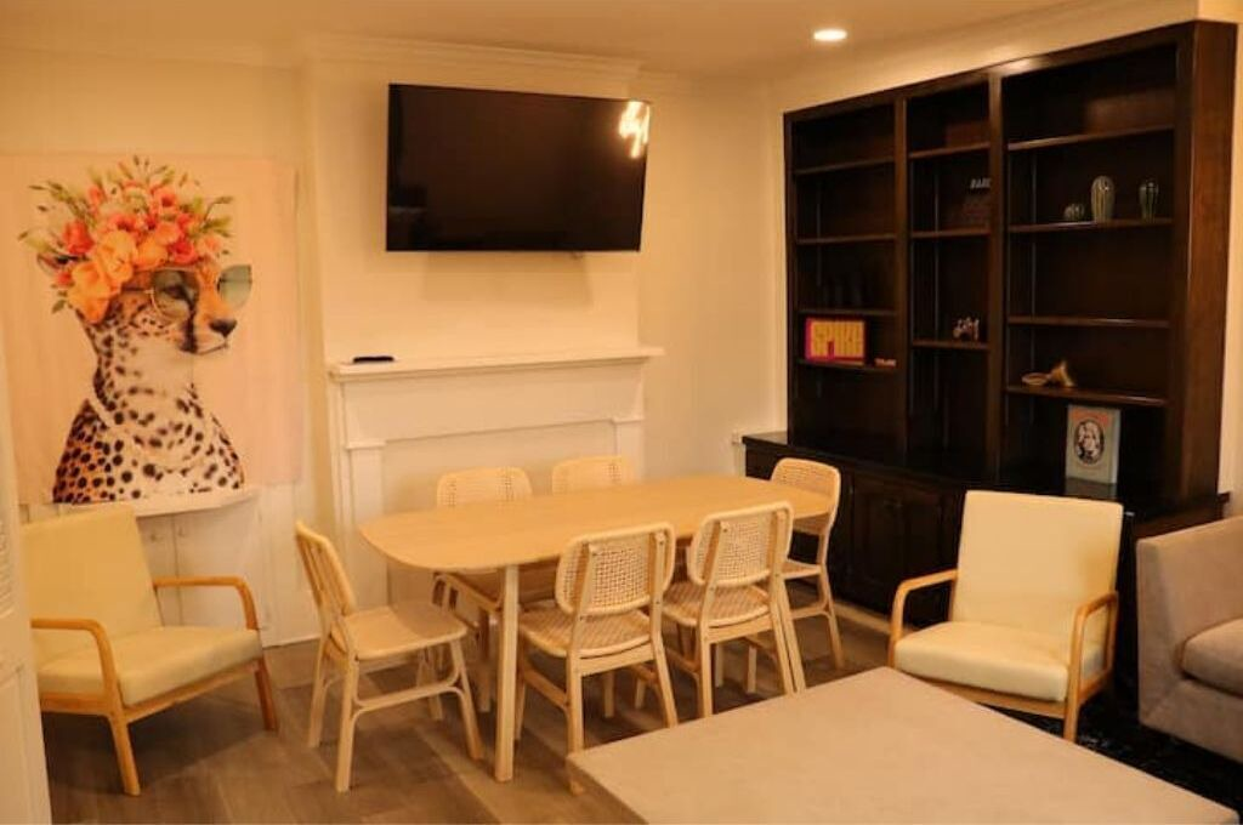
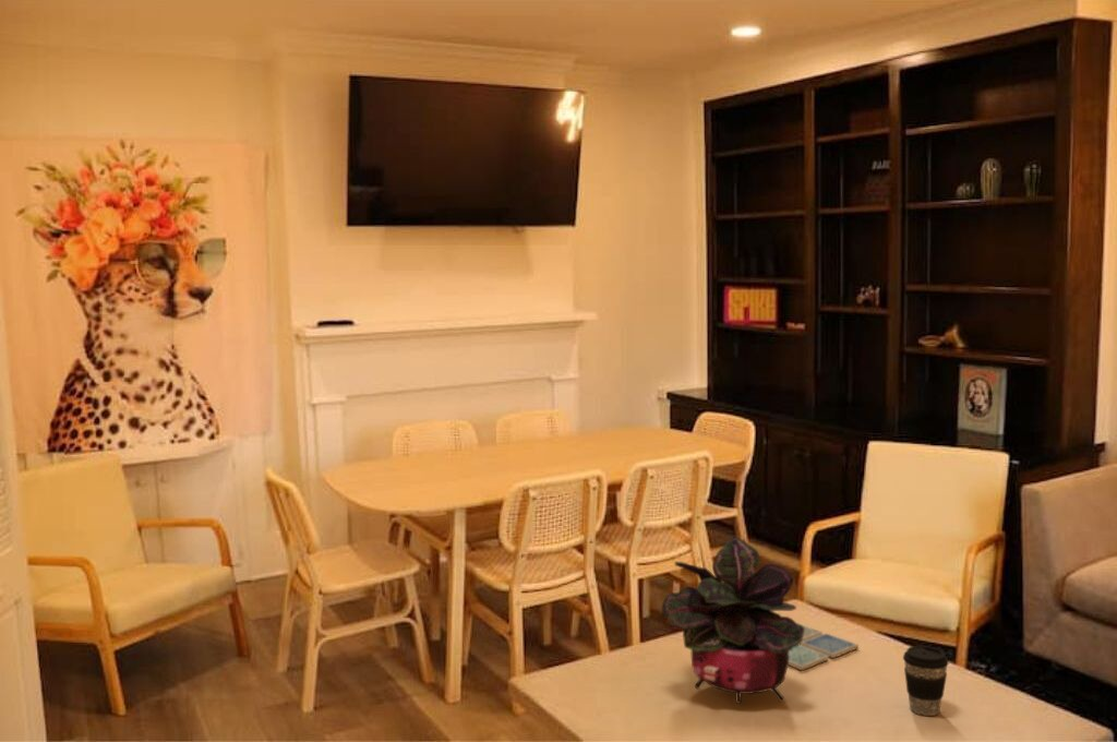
+ coffee cup (925, 681)
+ drink coaster (796, 646)
+ potted plant (737, 618)
